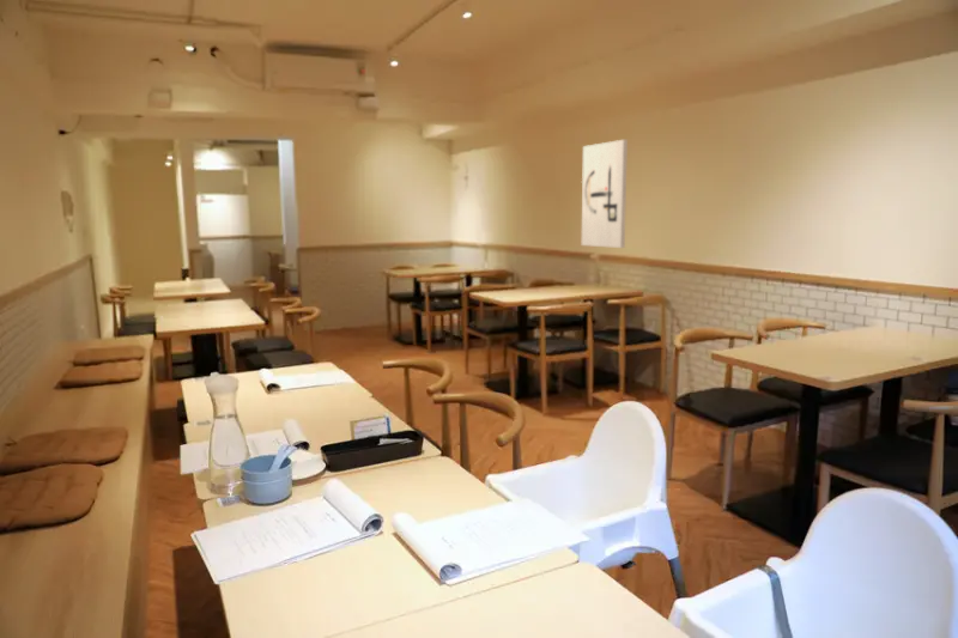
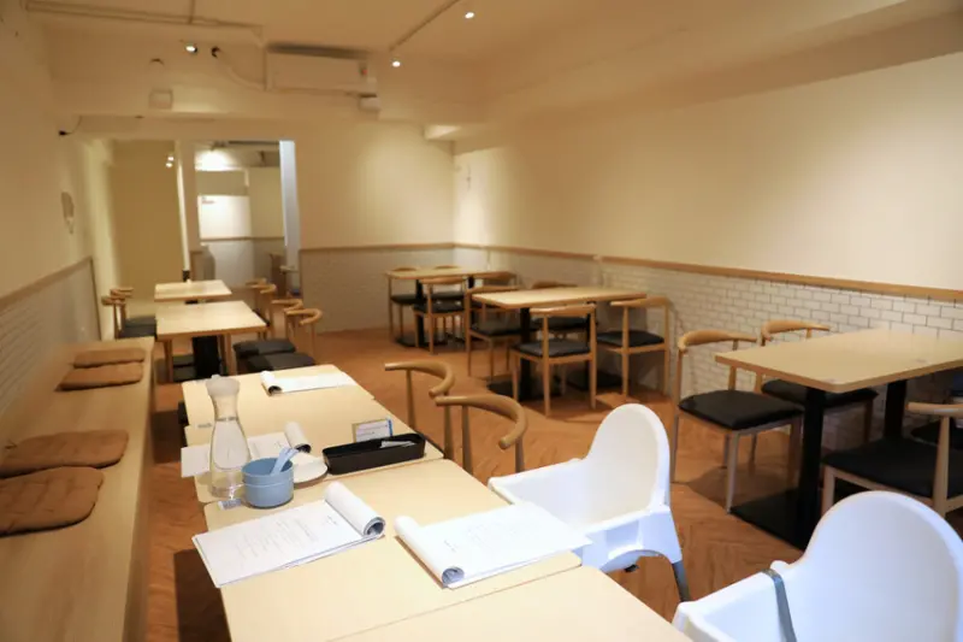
- wall art (602, 195)
